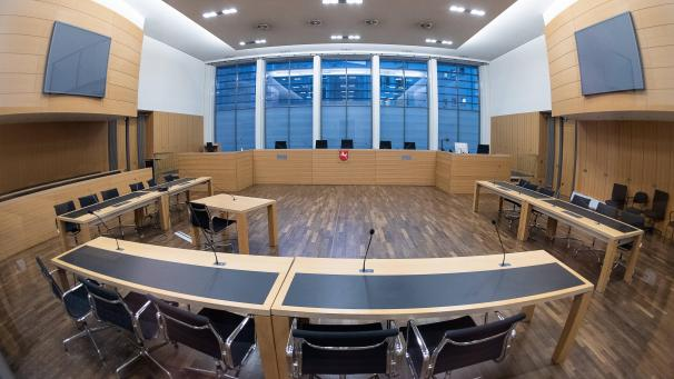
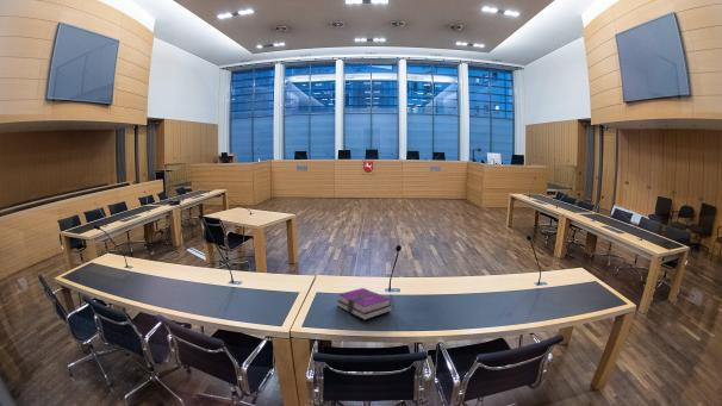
+ notebook (363, 301)
